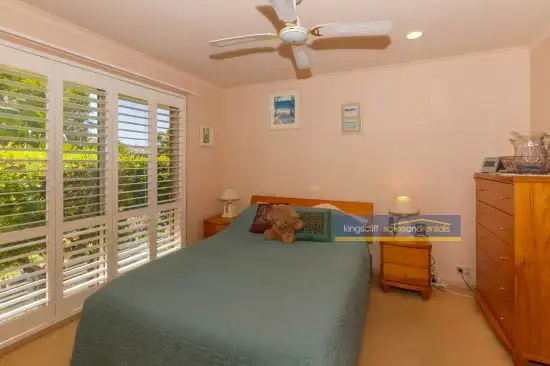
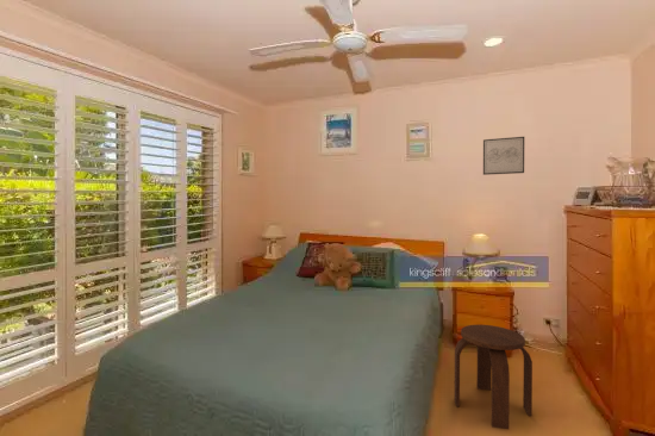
+ stool (491, 370)
+ wall art (503, 156)
